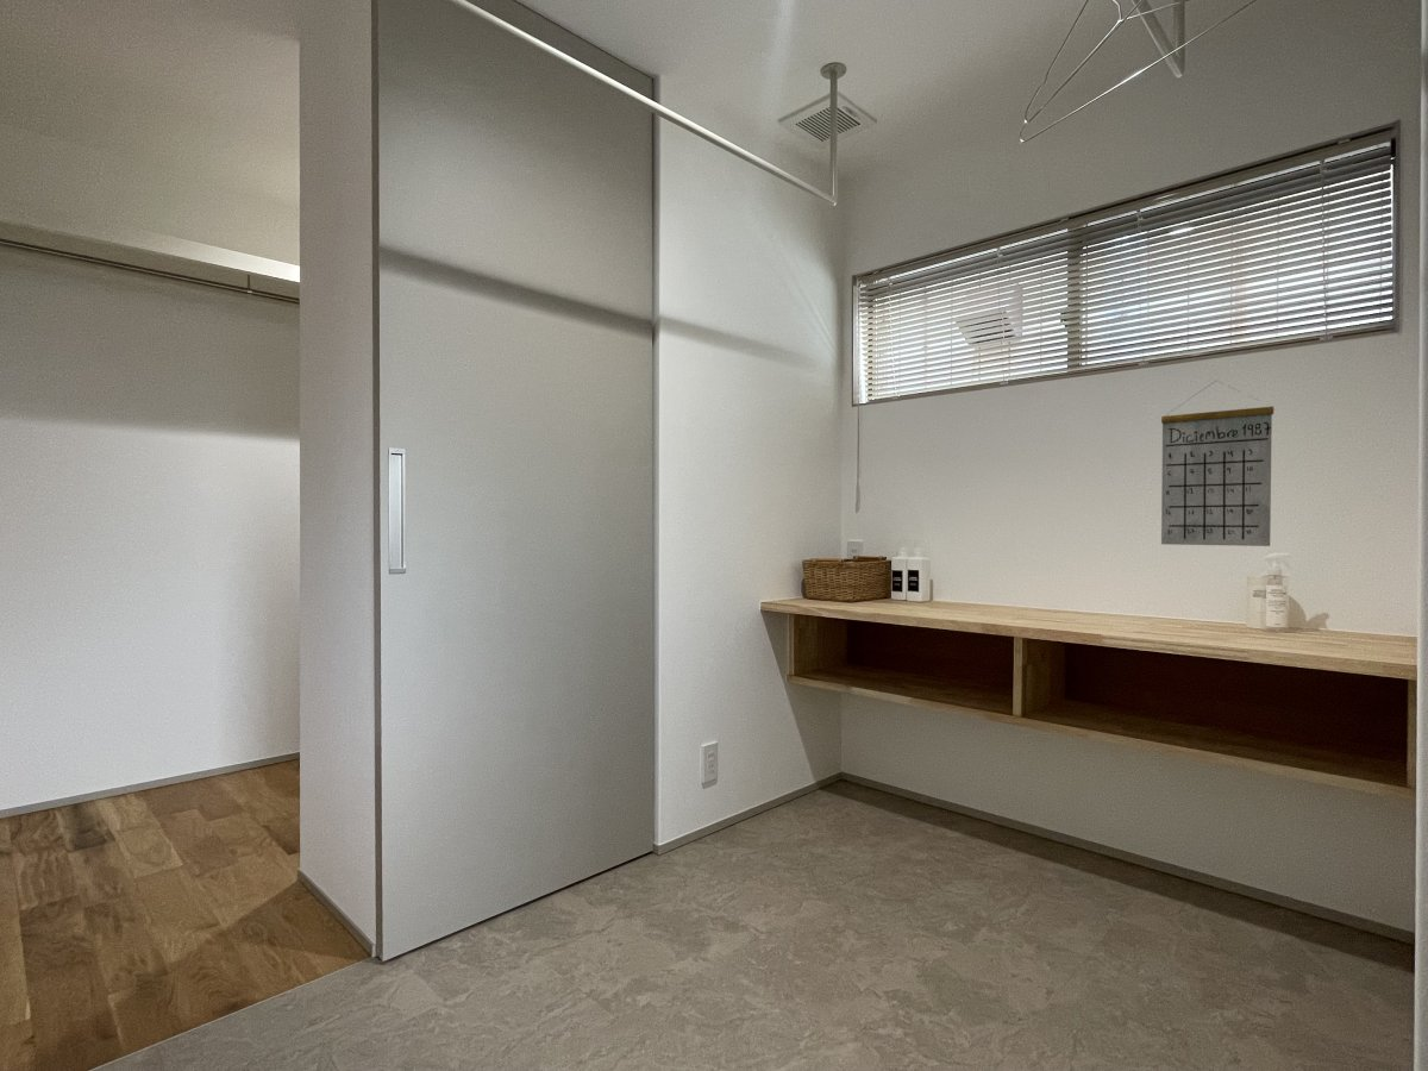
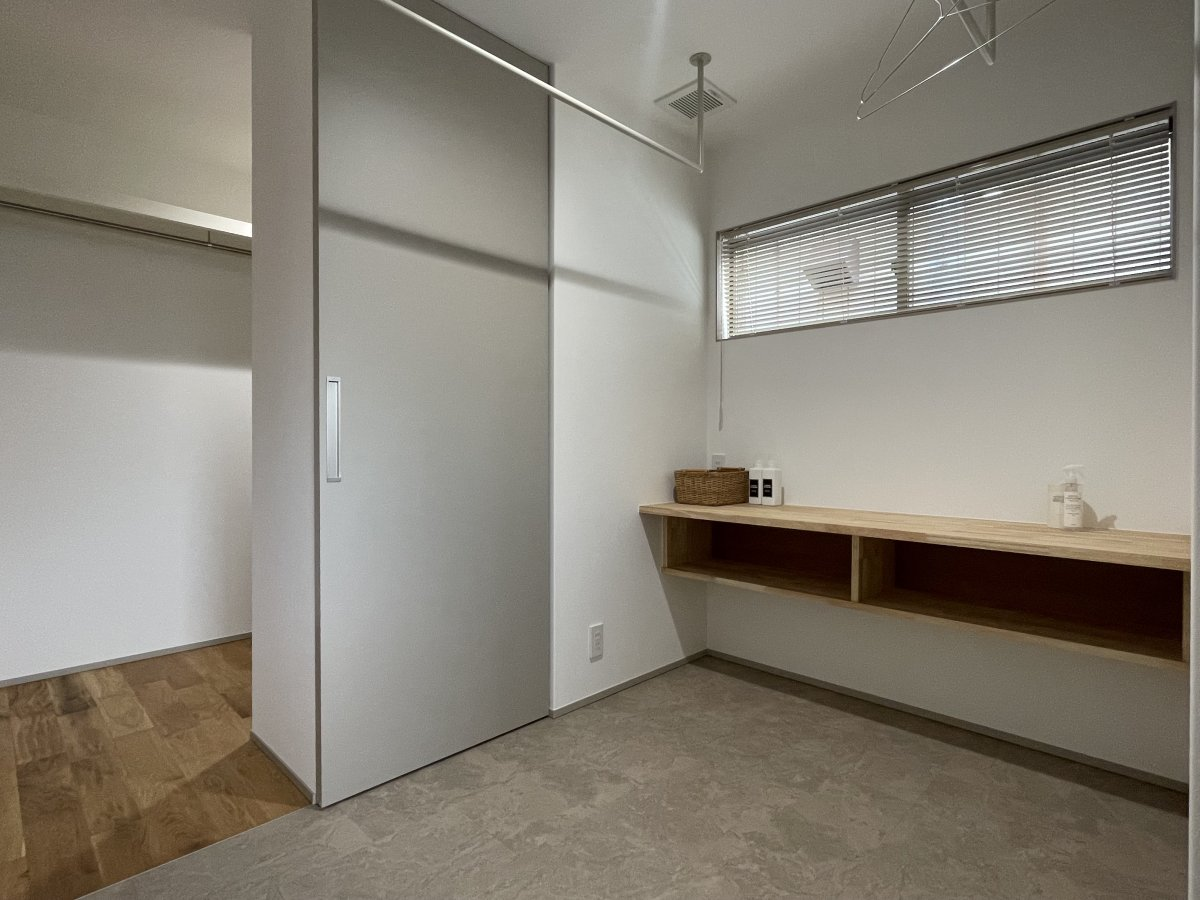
- calendar (1214, 462)
